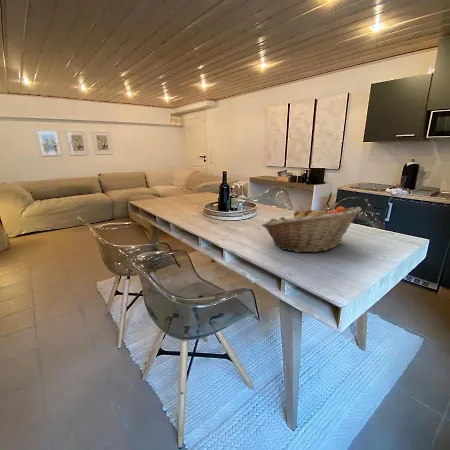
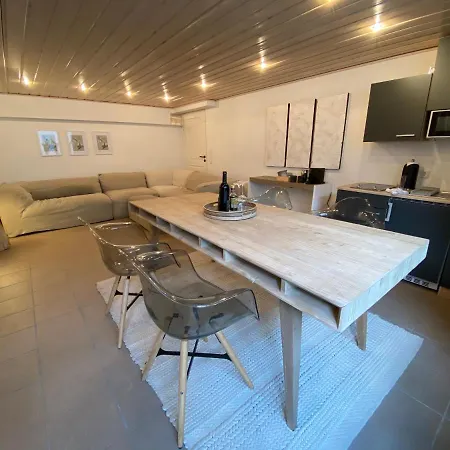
- fruit basket (310, 224)
